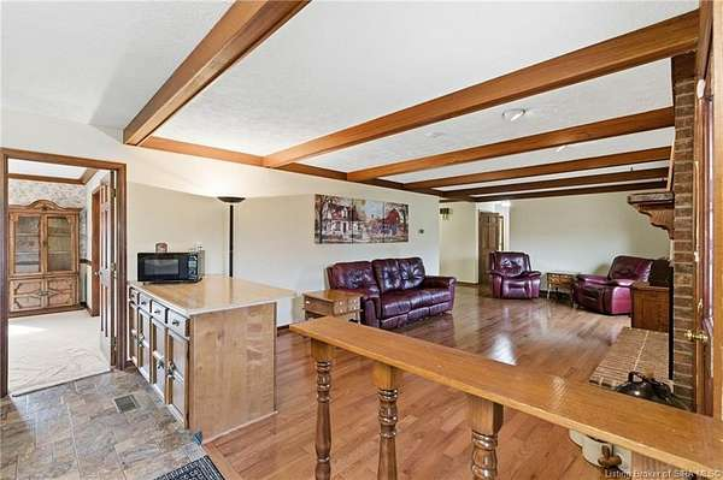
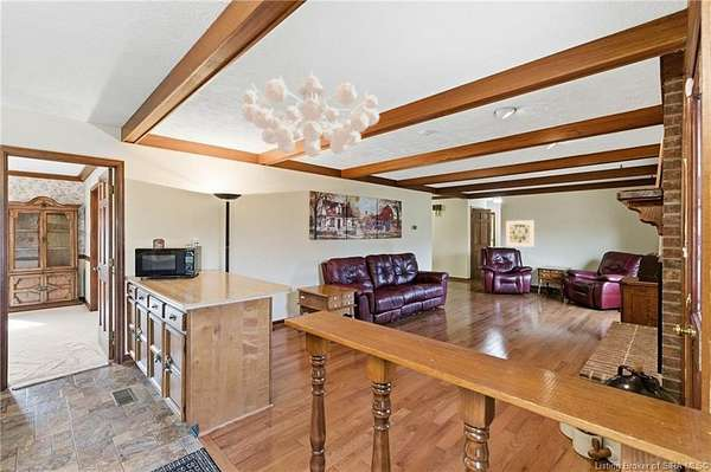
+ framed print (519, 233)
+ chandelier (312, 121)
